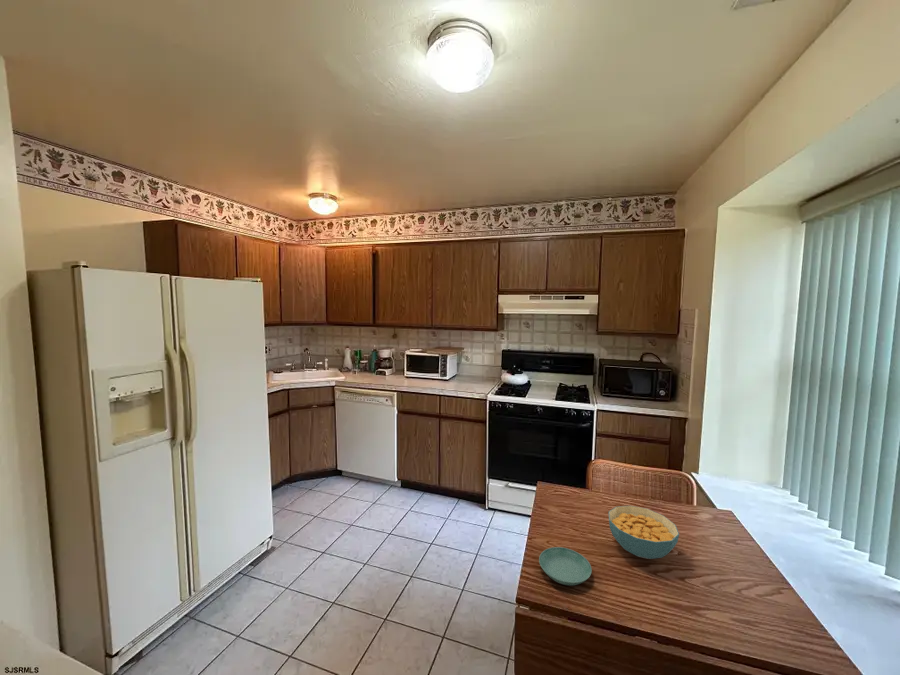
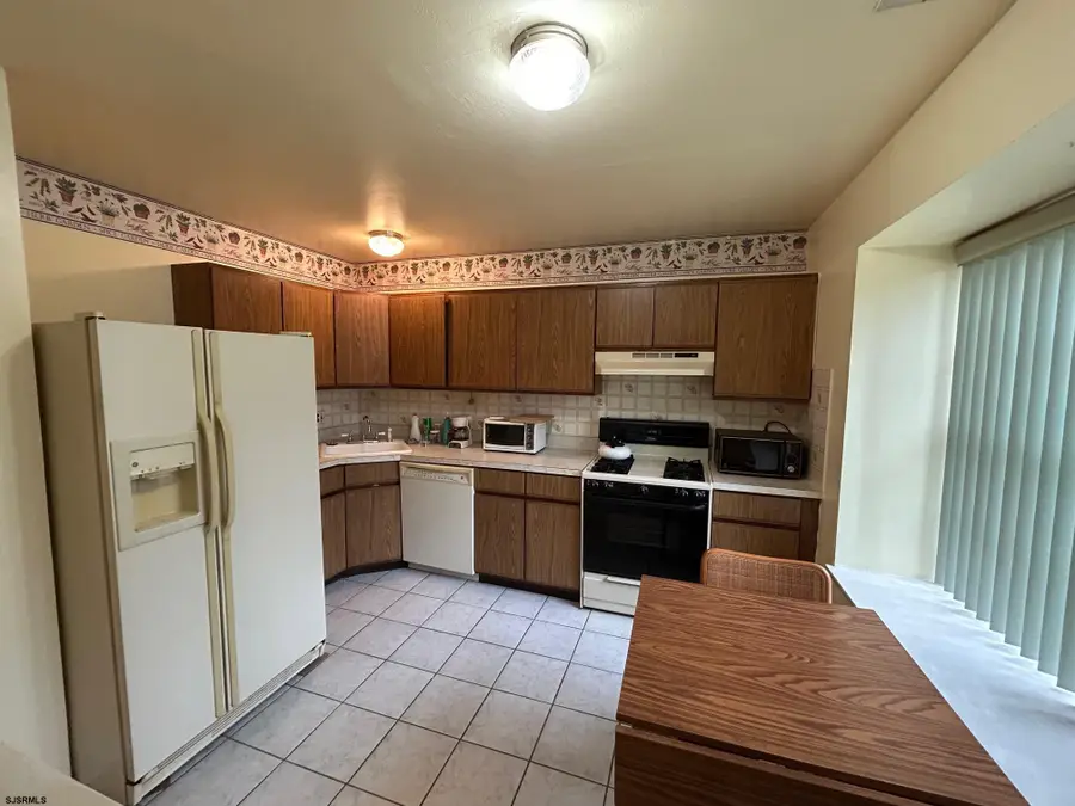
- cereal bowl (641, 537)
- saucer (564, 567)
